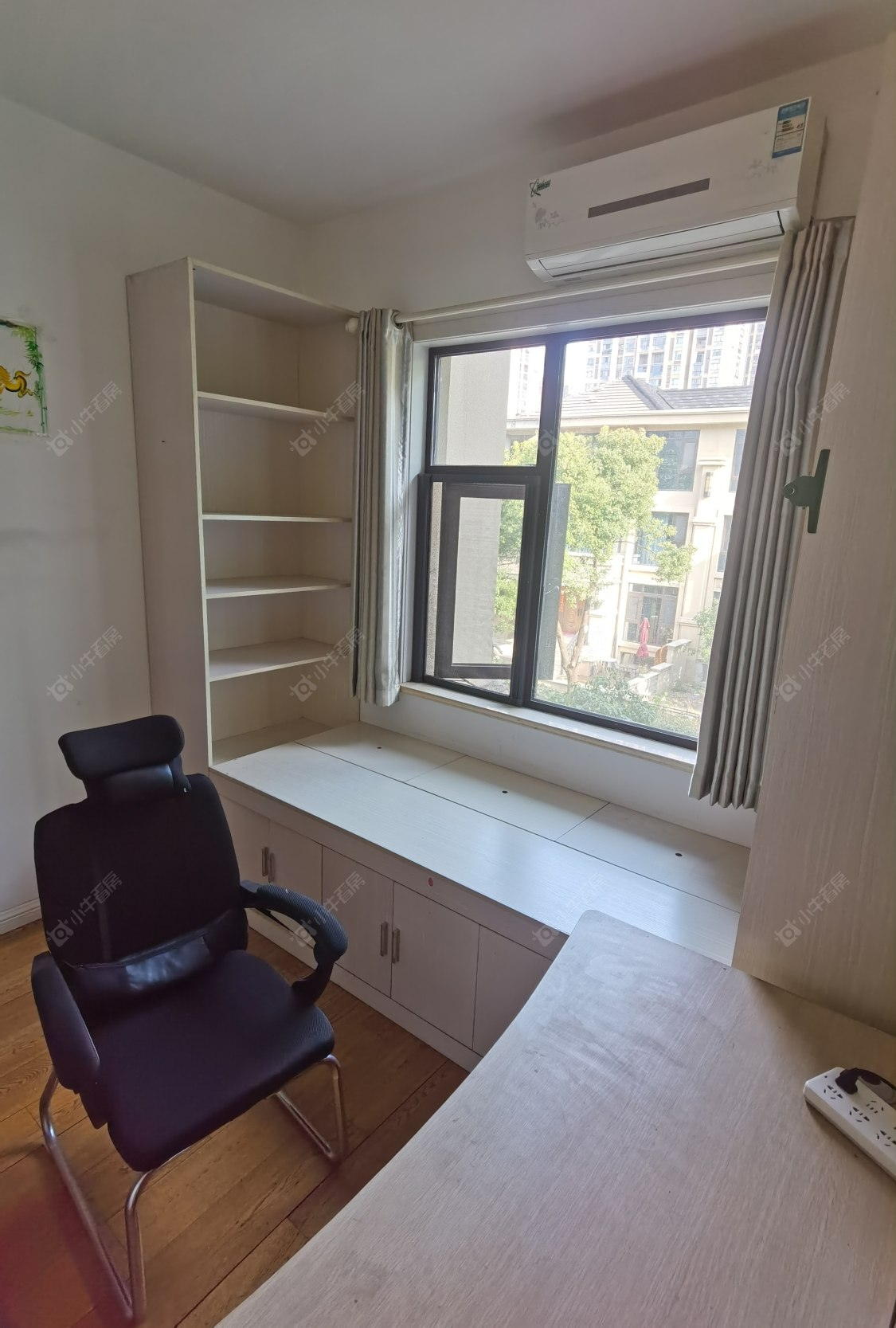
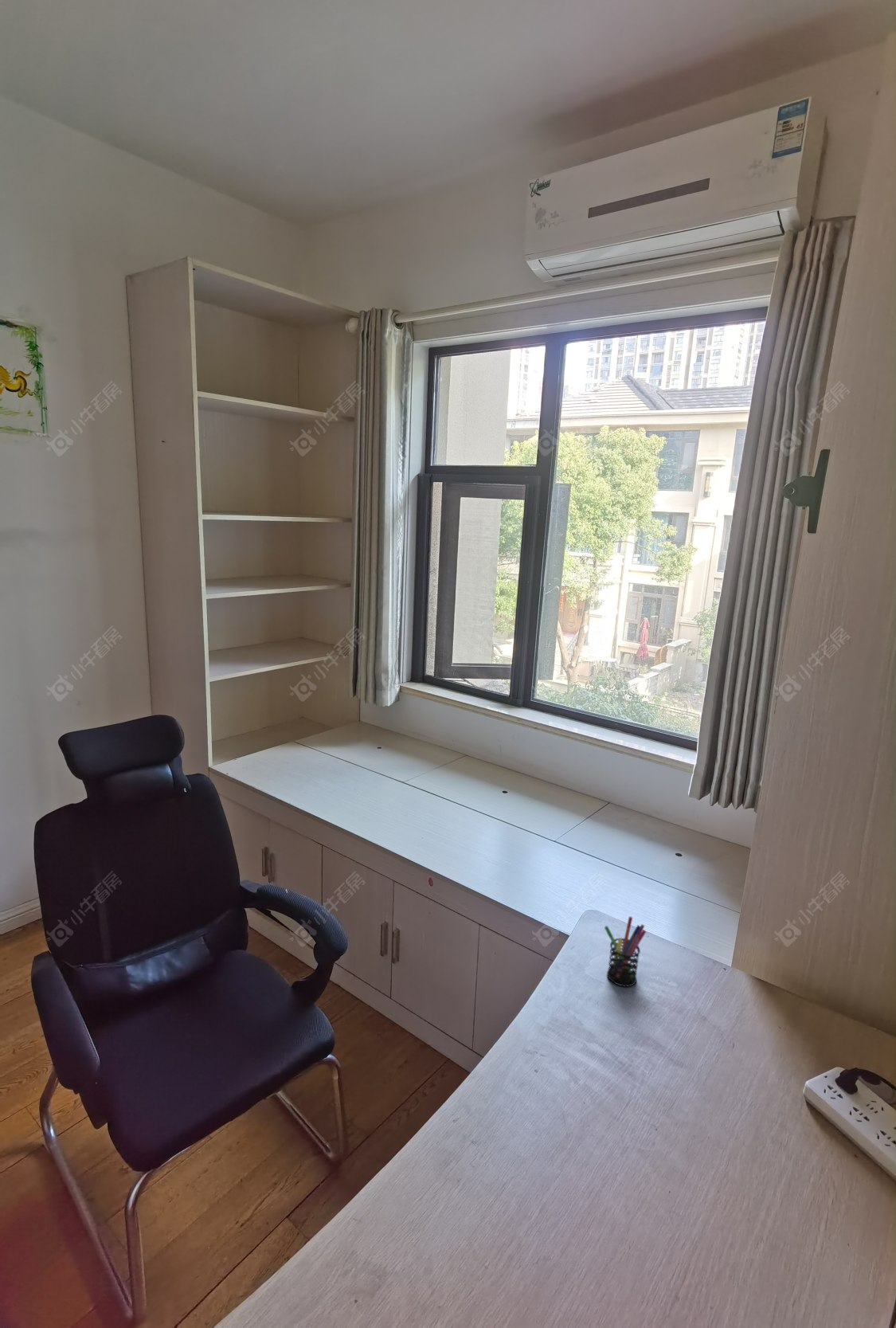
+ pen holder (621, 949)
